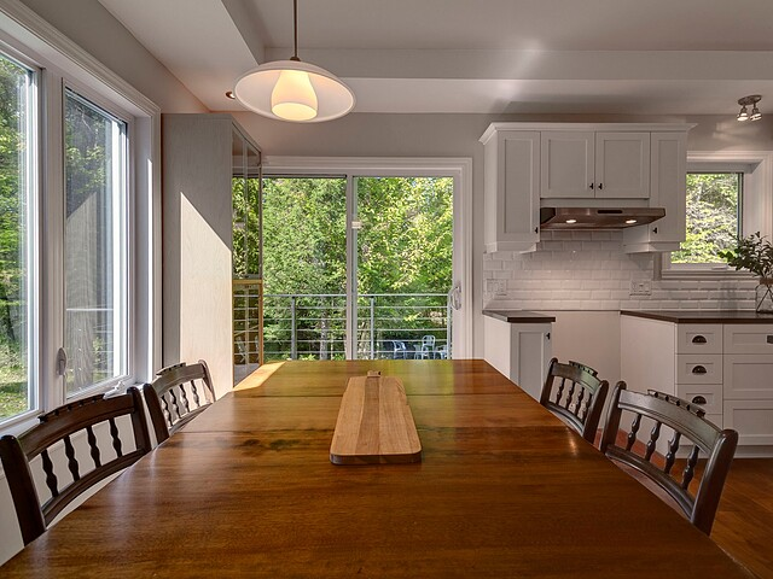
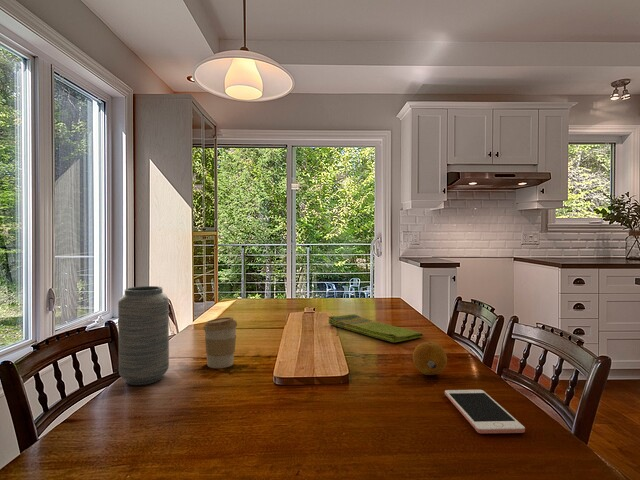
+ dish towel (372, 326)
+ fruit (429, 358)
+ vase (144, 333)
+ cell phone (480, 409)
+ coffee cup (220, 341)
